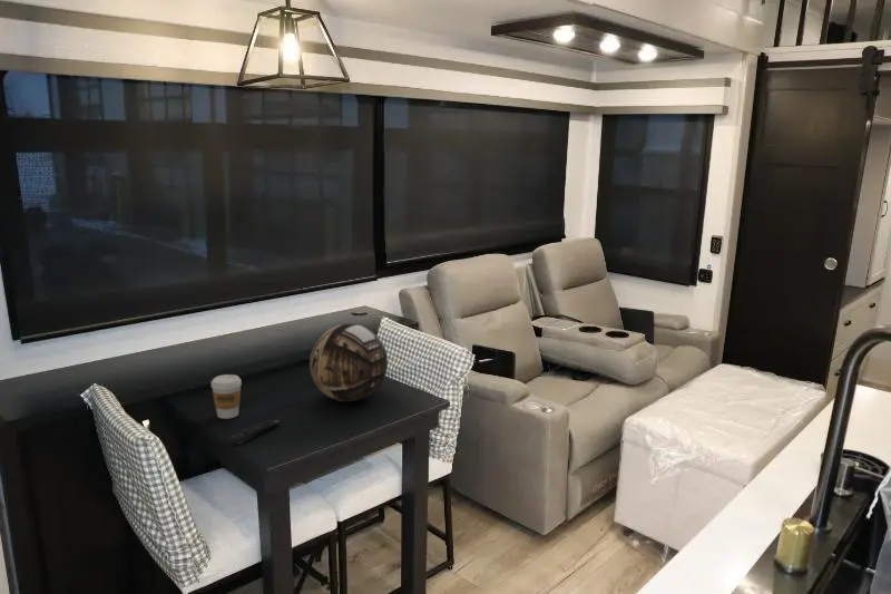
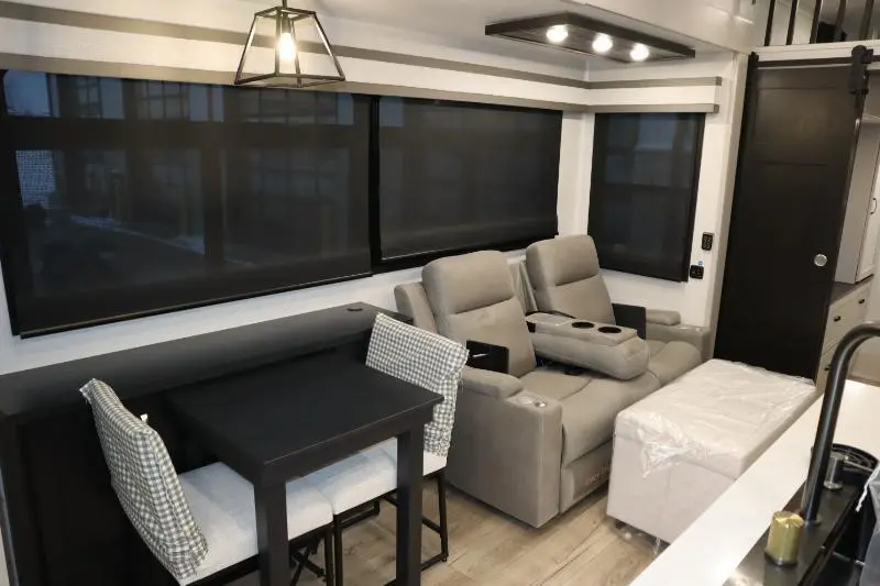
- remote control (256, 429)
- decorative bowl (349, 362)
- coffee cup (226, 396)
